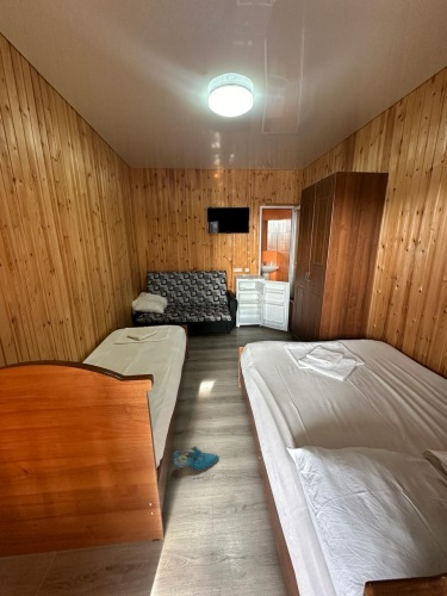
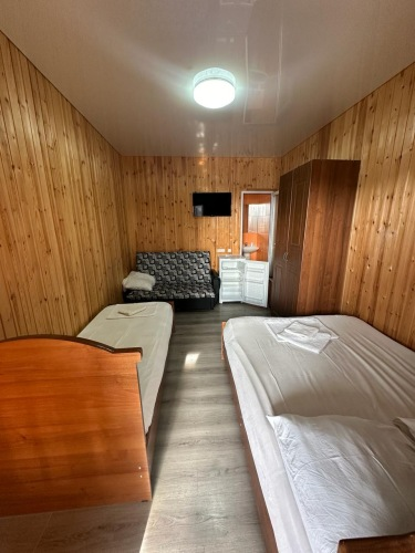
- shoe (197, 455)
